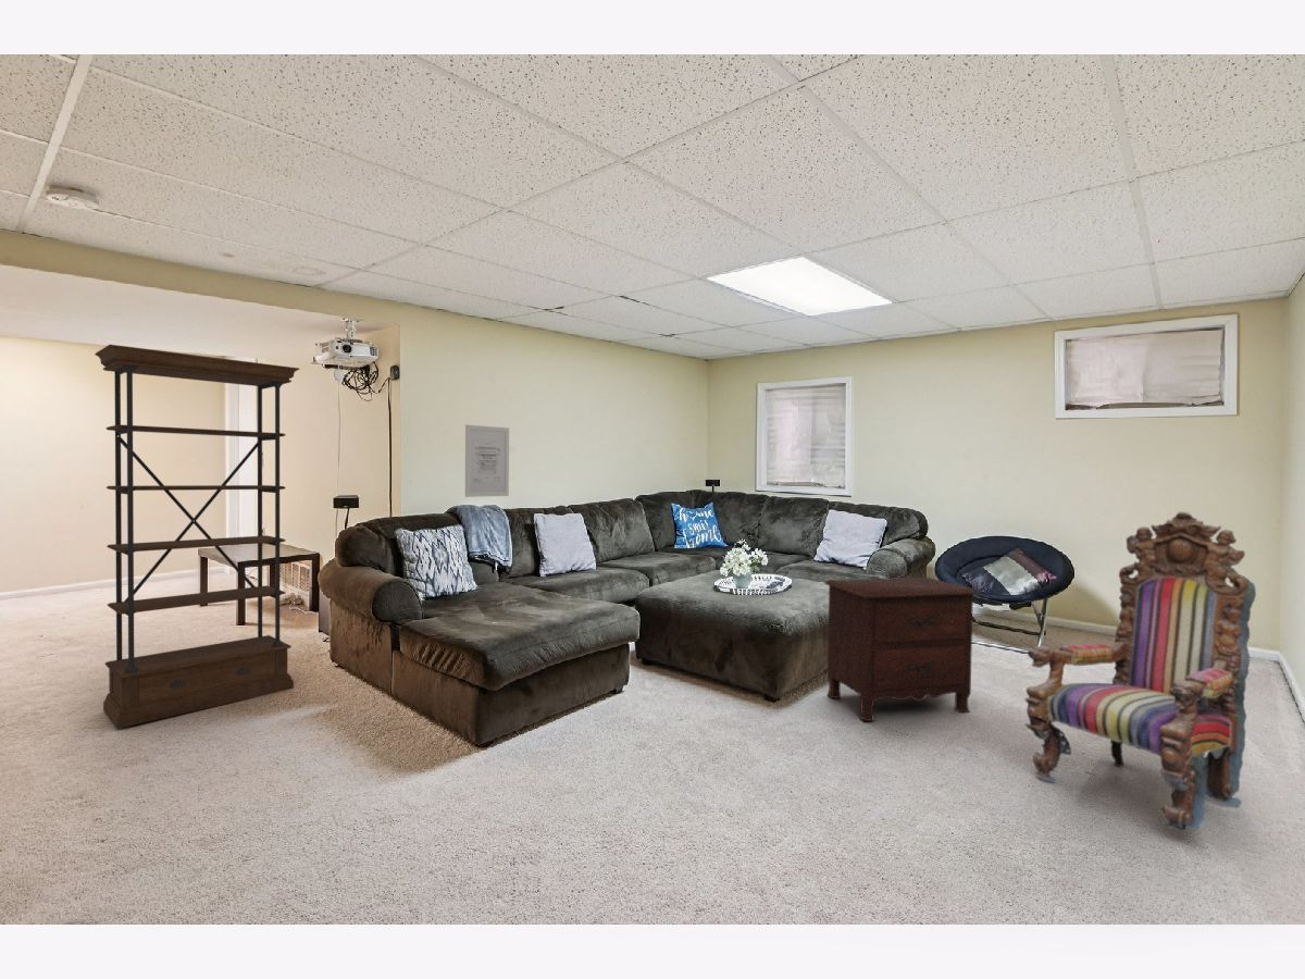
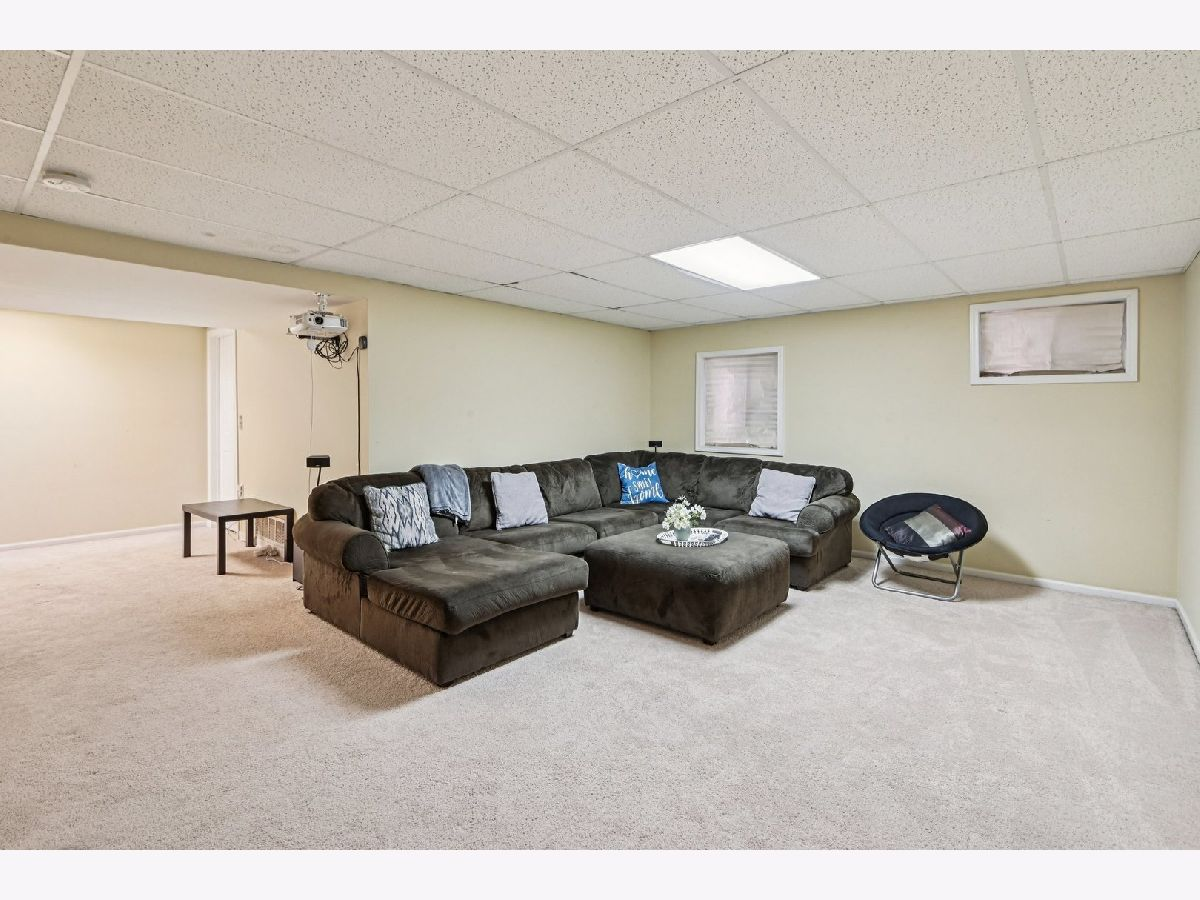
- bookshelf (202, 529)
- wall art (487, 461)
- armchair (1140, 653)
- nightstand (898, 644)
